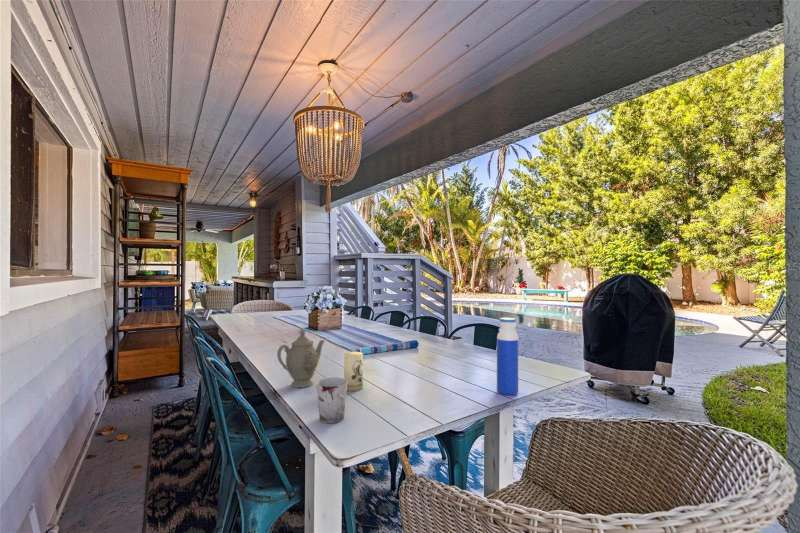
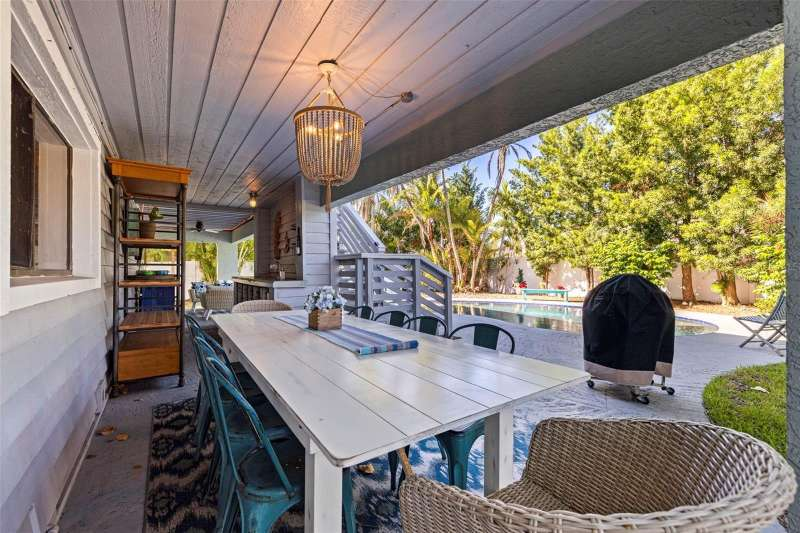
- water bottle (507, 355)
- cup (334, 401)
- candle (353, 370)
- chinaware (302, 356)
